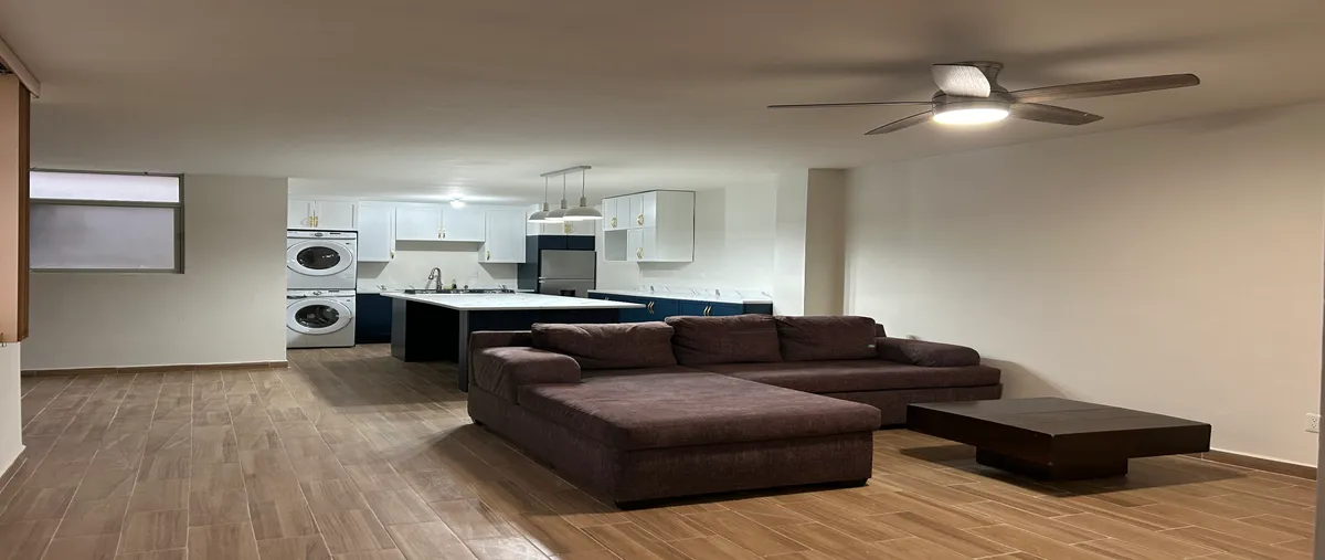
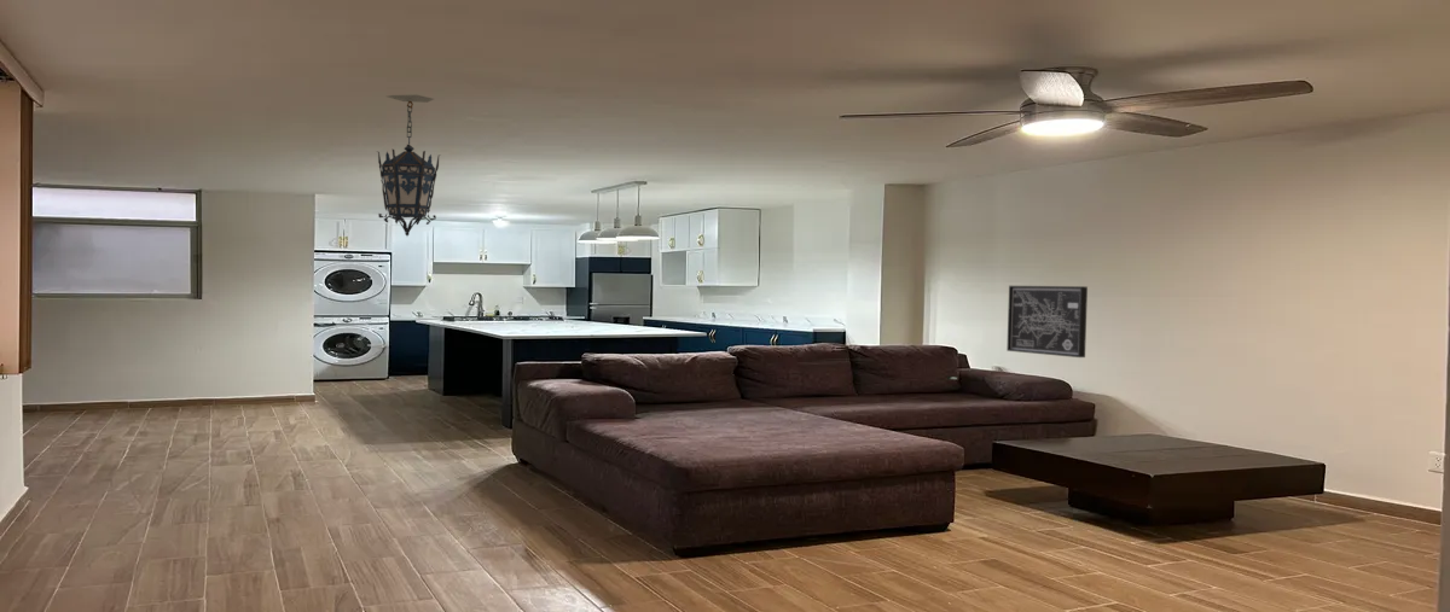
+ wall art (1045, 320)
+ hanging lantern (408, 167)
